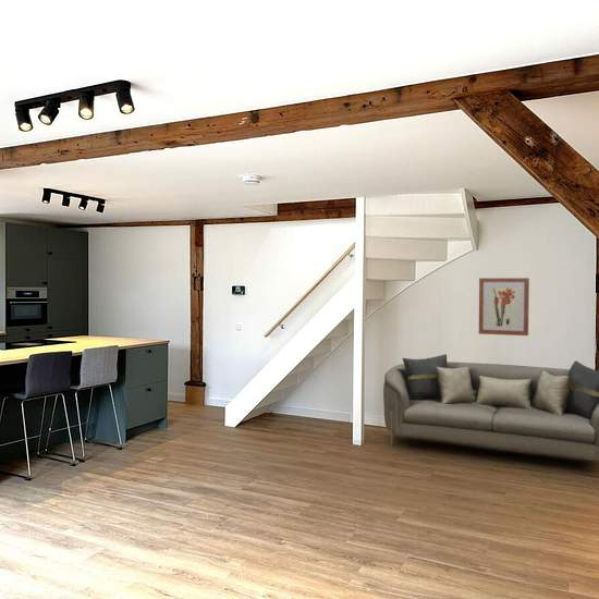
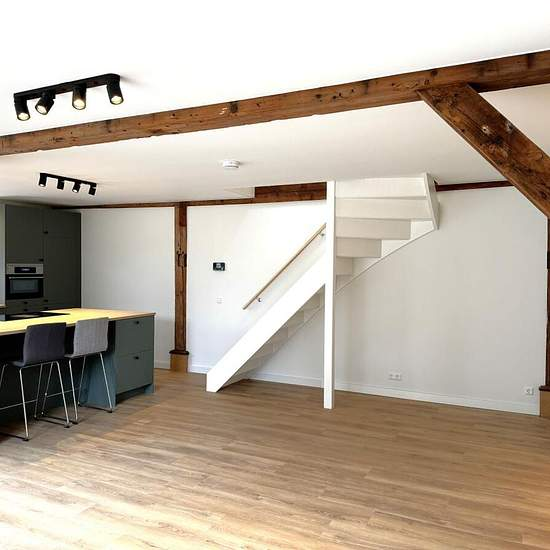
- sofa (498, 405)
- wall art (503, 306)
